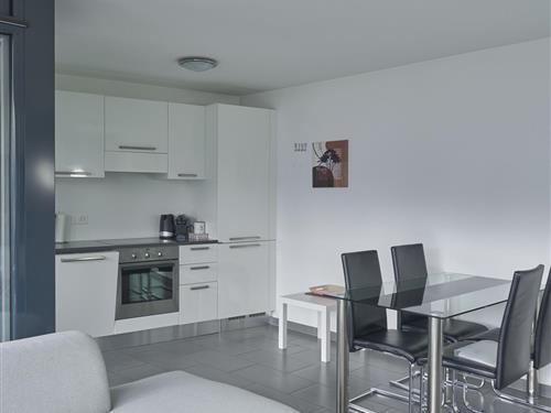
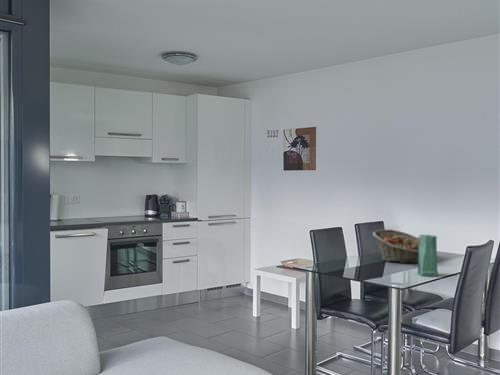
+ fruit basket (401, 245)
+ vase (427, 254)
